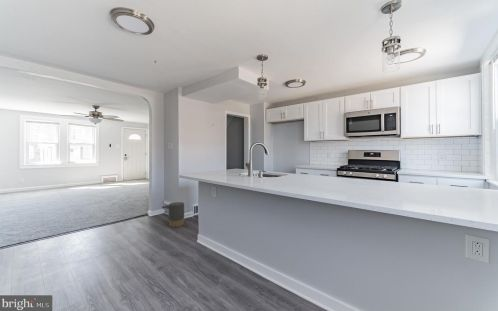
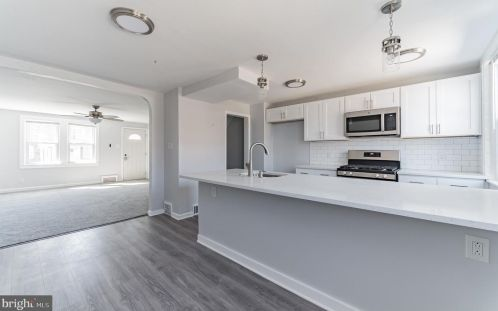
- trash can (173, 214)
